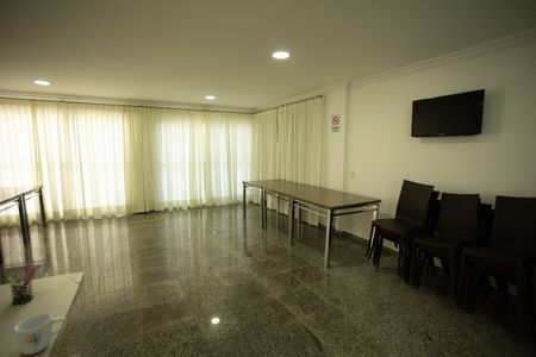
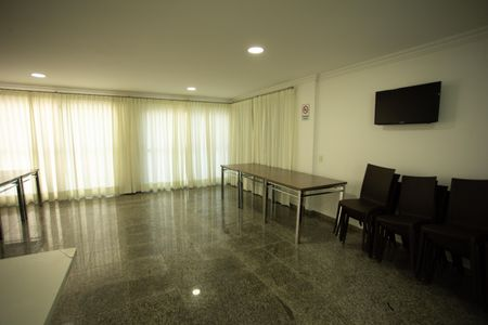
- mug (42, 332)
- pen holder (20, 283)
